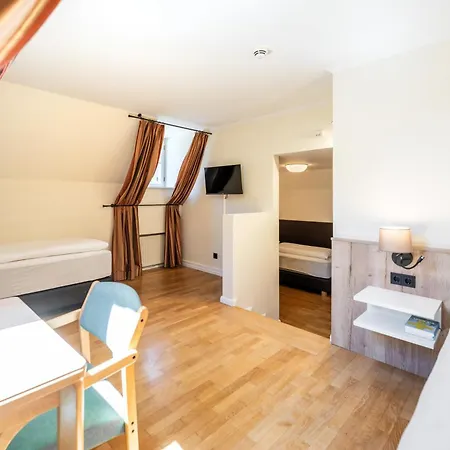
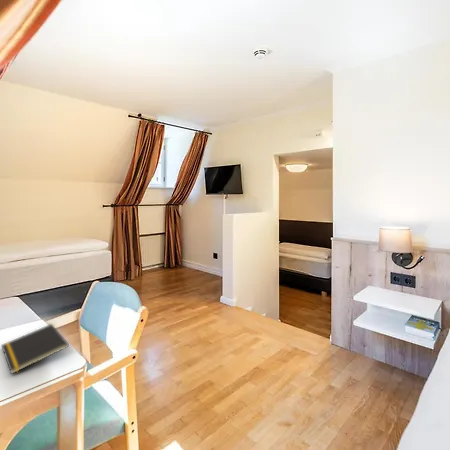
+ notepad (34, 345)
